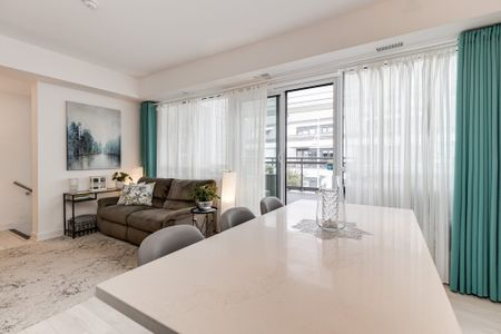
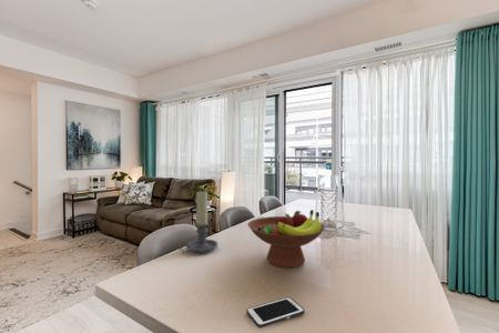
+ candle holder (198, 220)
+ cell phone (275, 311)
+ fruit bowl (285, 235)
